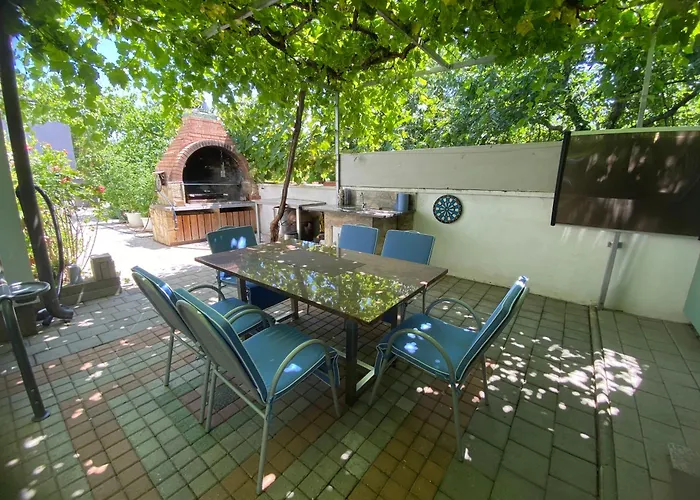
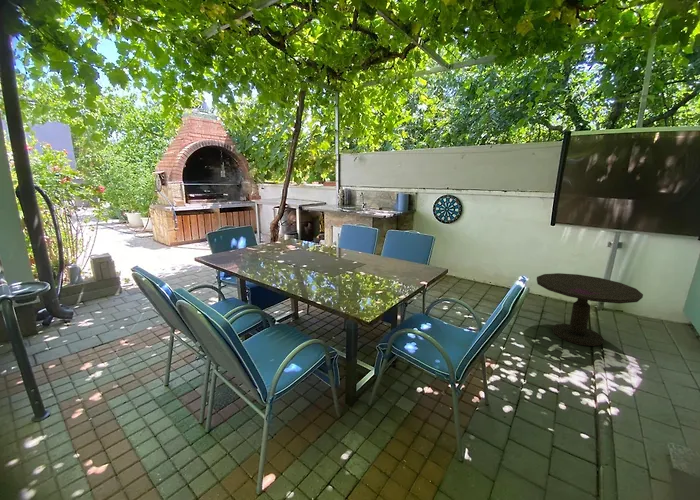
+ side table (580, 310)
